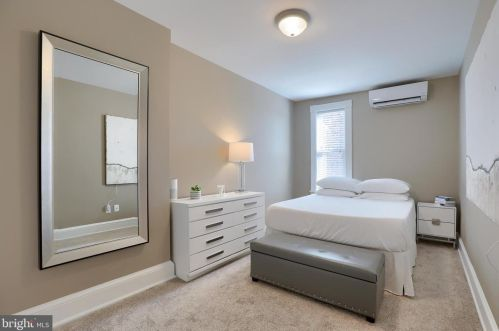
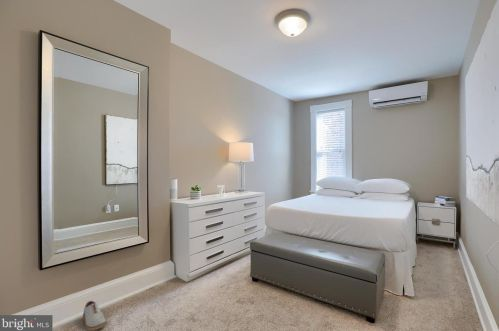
+ shoe (93, 314)
